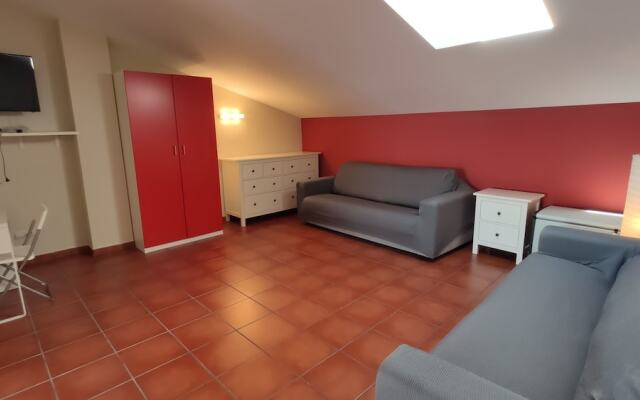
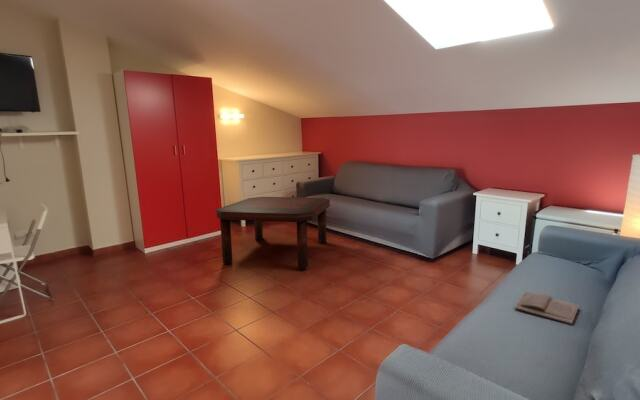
+ coffee table (279, 221)
+ book (546, 304)
